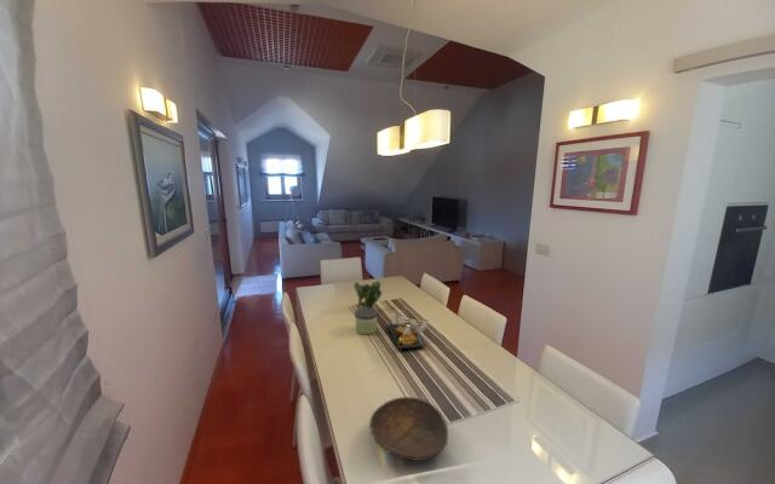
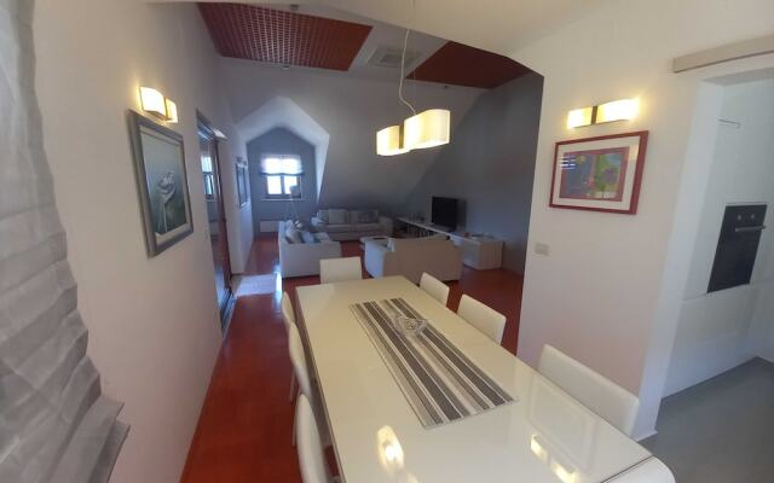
- flowering plant (368, 295)
- plate (407, 332)
- decorative bowl (407, 431)
- candle (366, 321)
